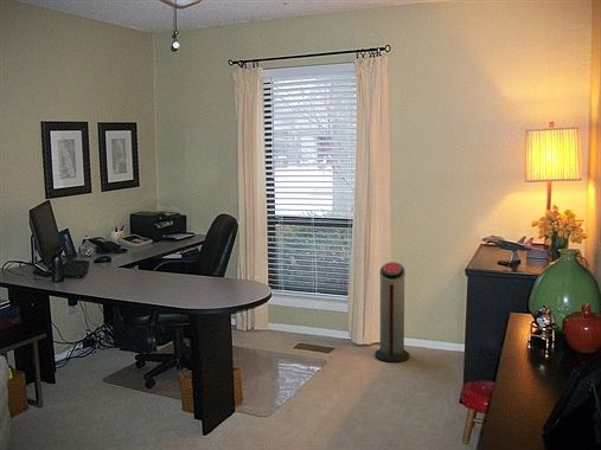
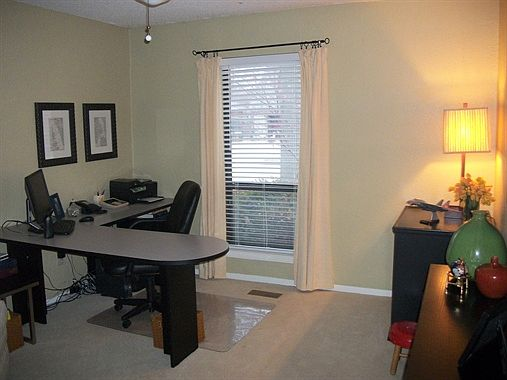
- air purifier (391, 309)
